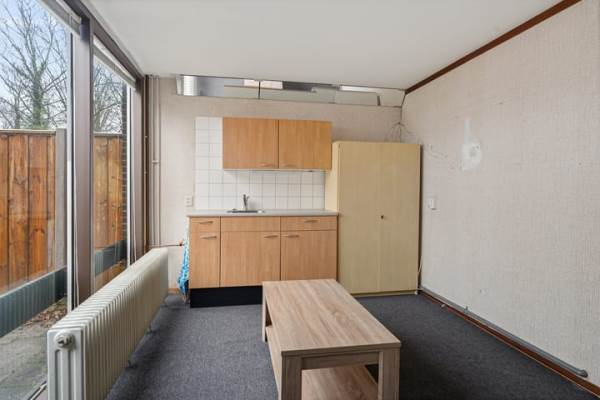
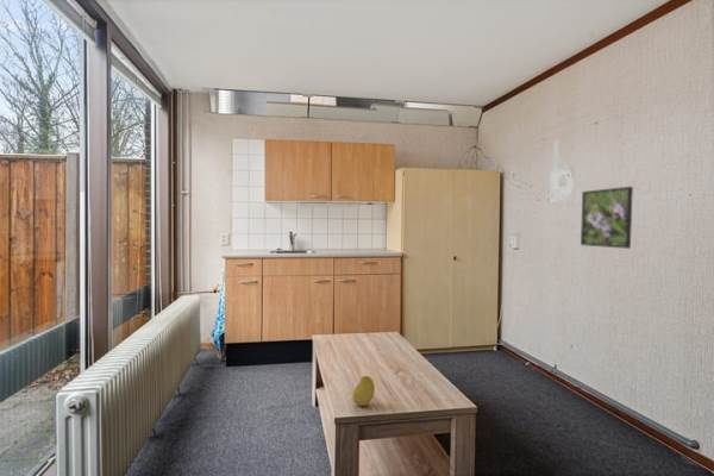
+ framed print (605, 218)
+ fruit (363, 389)
